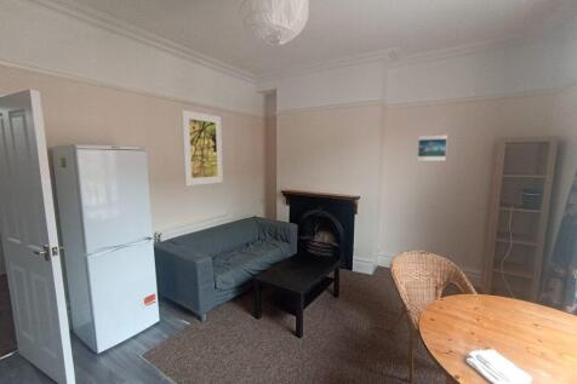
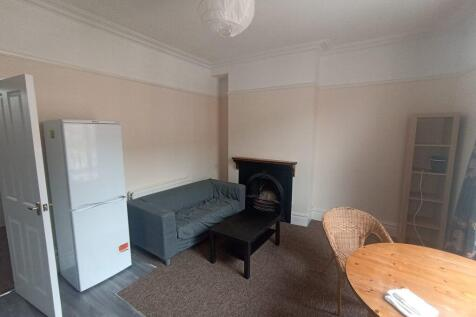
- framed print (204, 149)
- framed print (432, 148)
